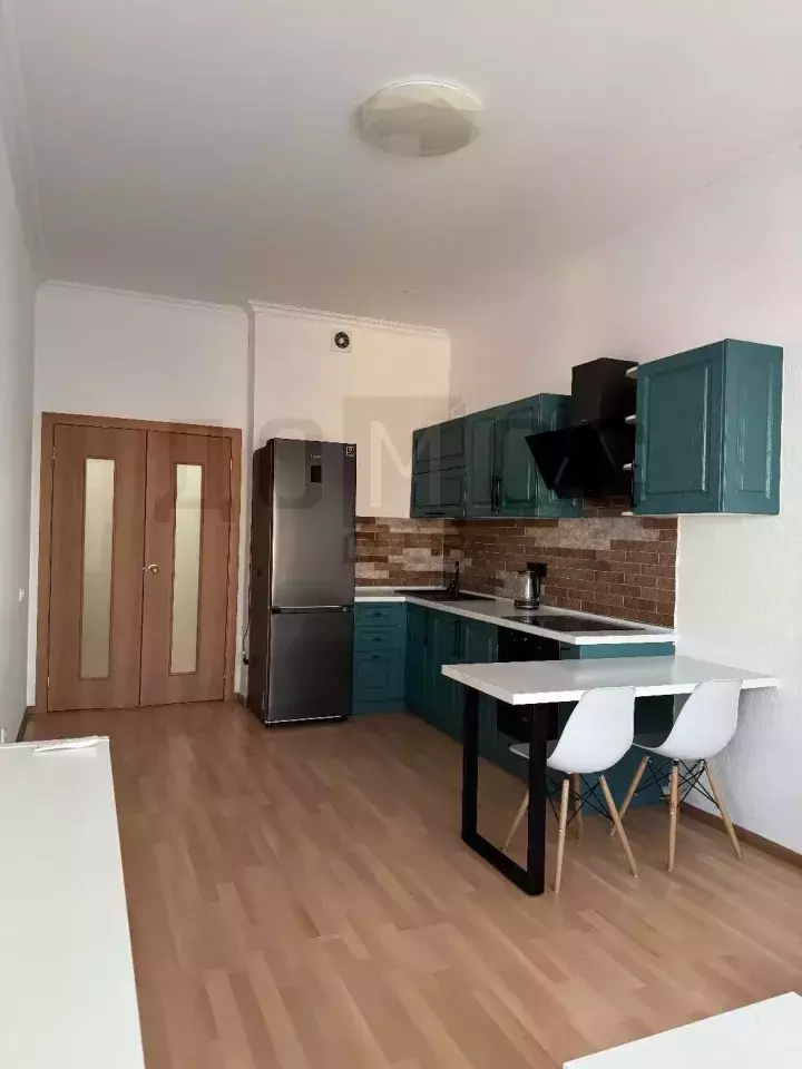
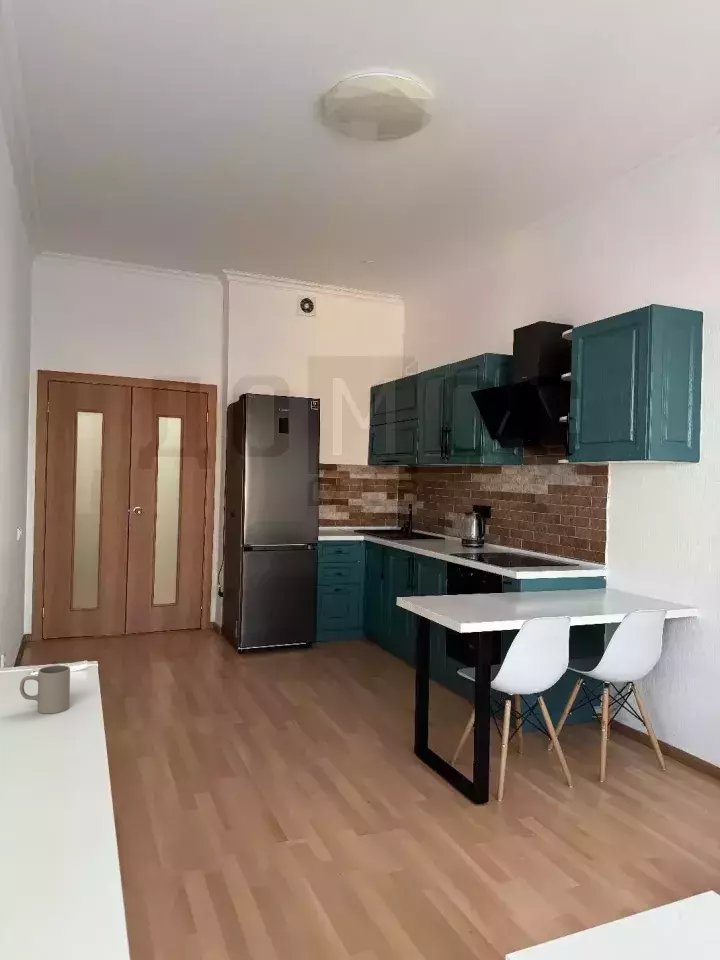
+ mug (44, 689)
